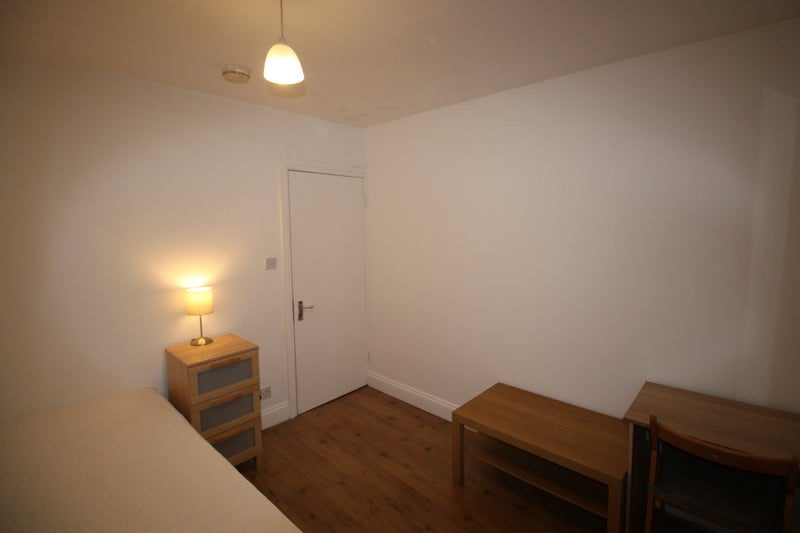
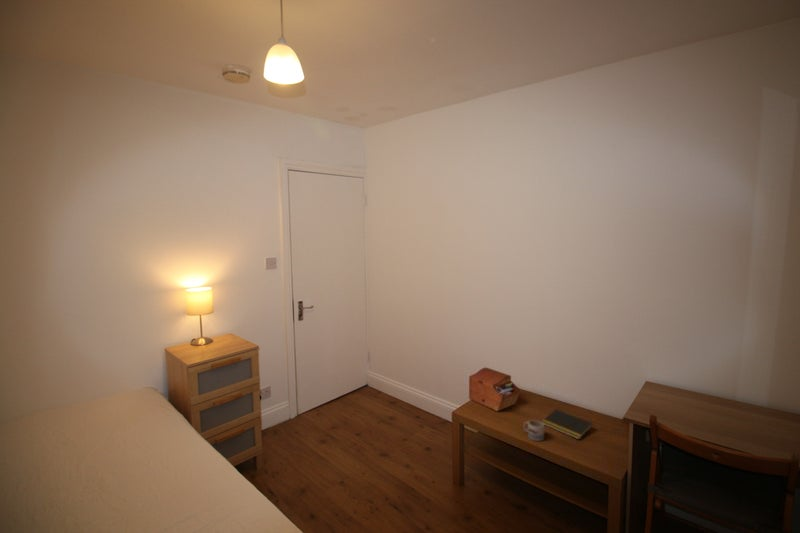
+ notepad (566, 423)
+ mug (533, 429)
+ sewing box (493, 388)
